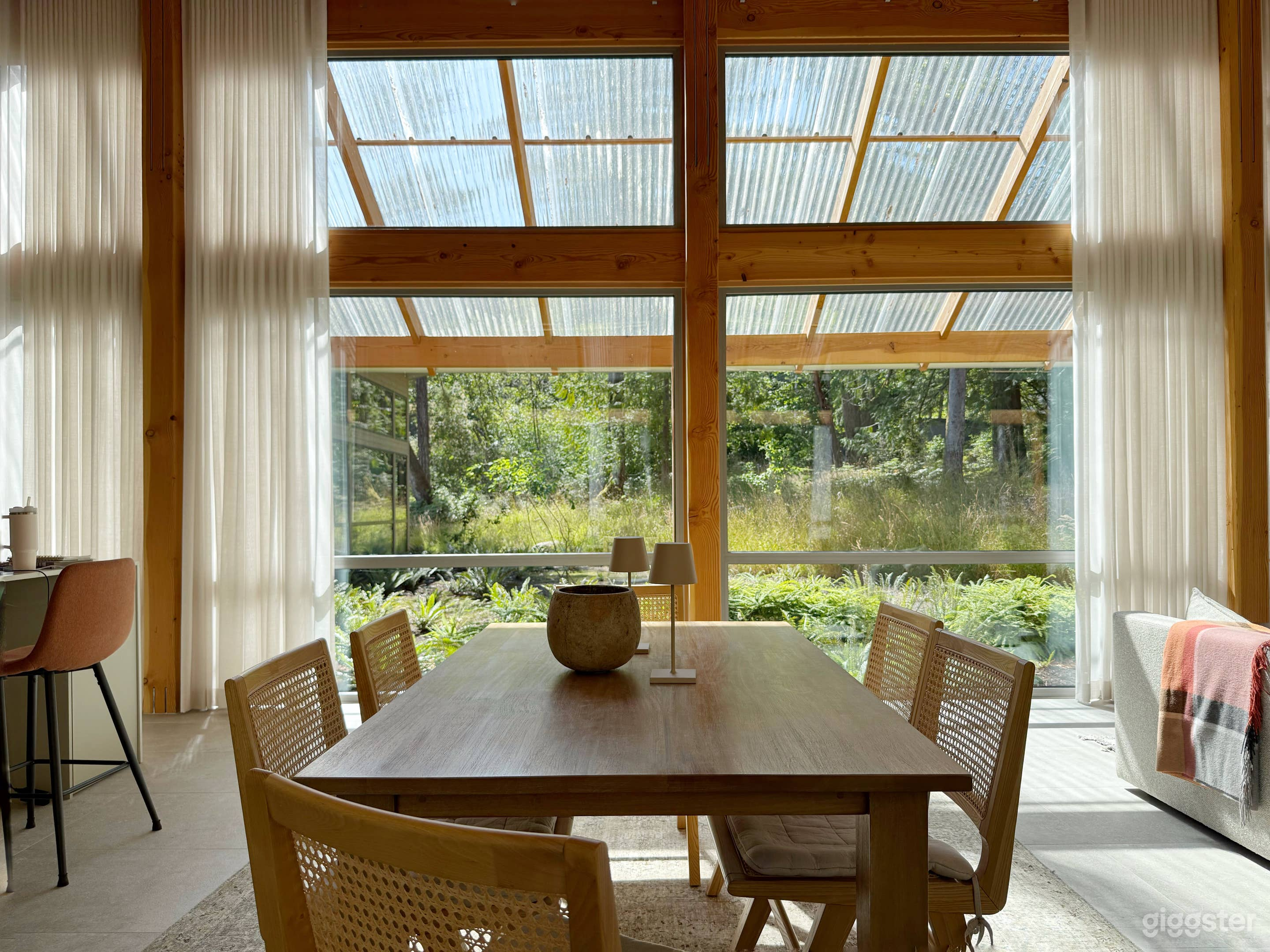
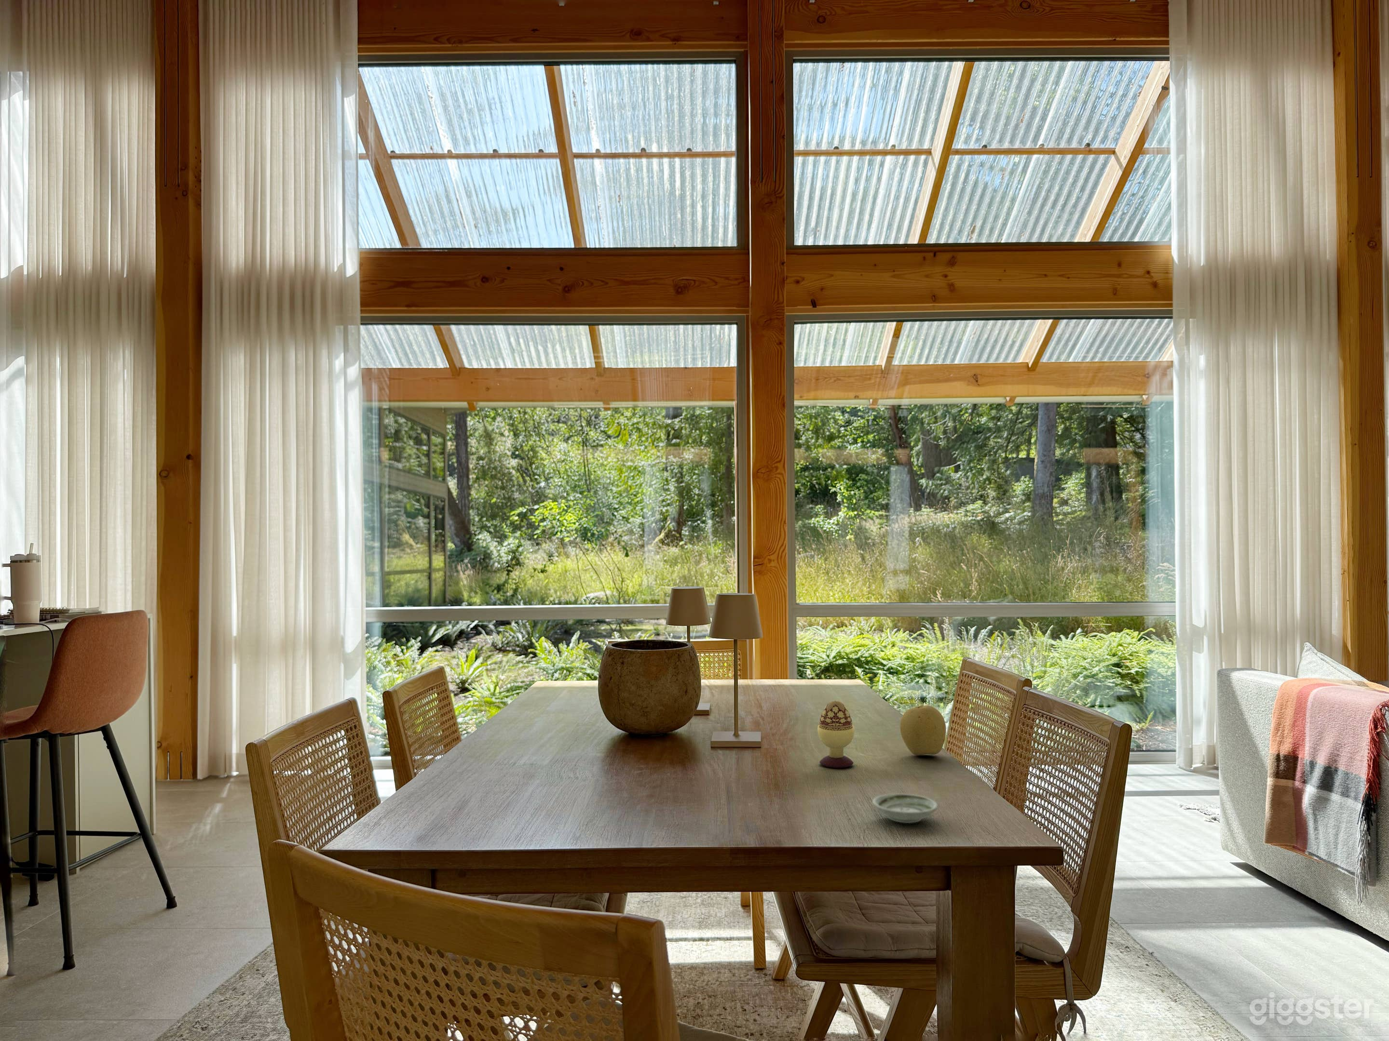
+ decorative egg (836, 732)
+ fruit (923, 729)
+ saucer (904, 809)
